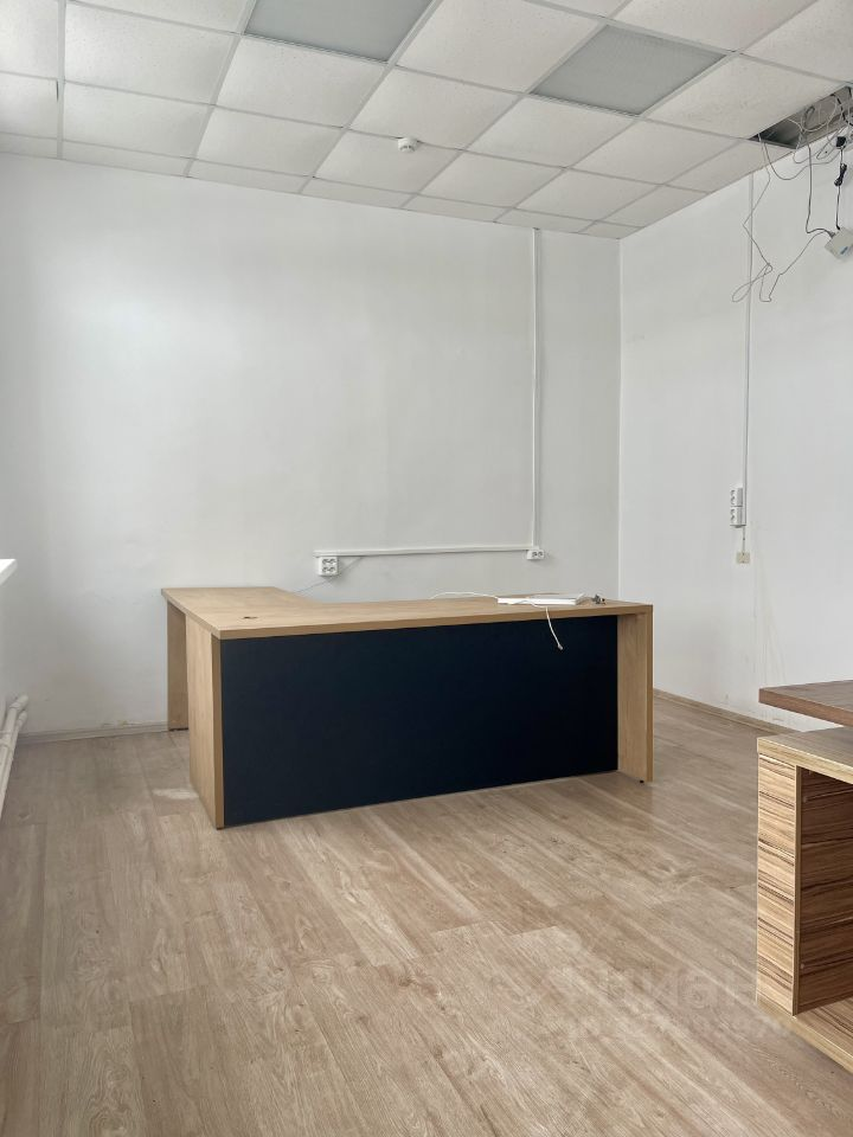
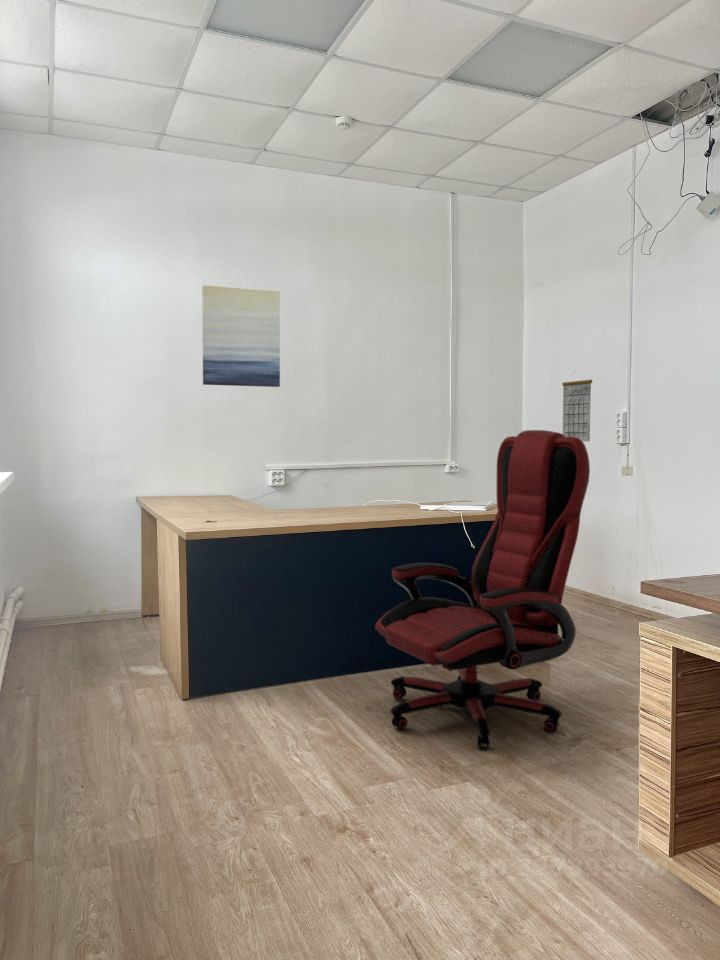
+ wall art (241, 337)
+ office chair (476, 572)
+ calendar (576, 404)
